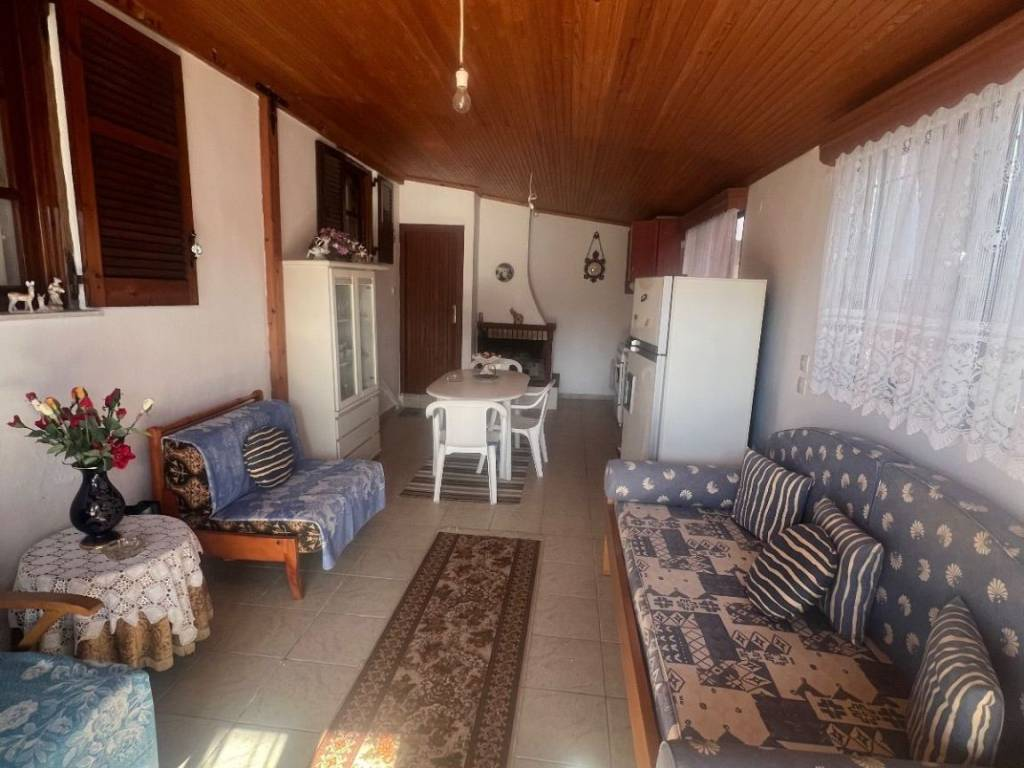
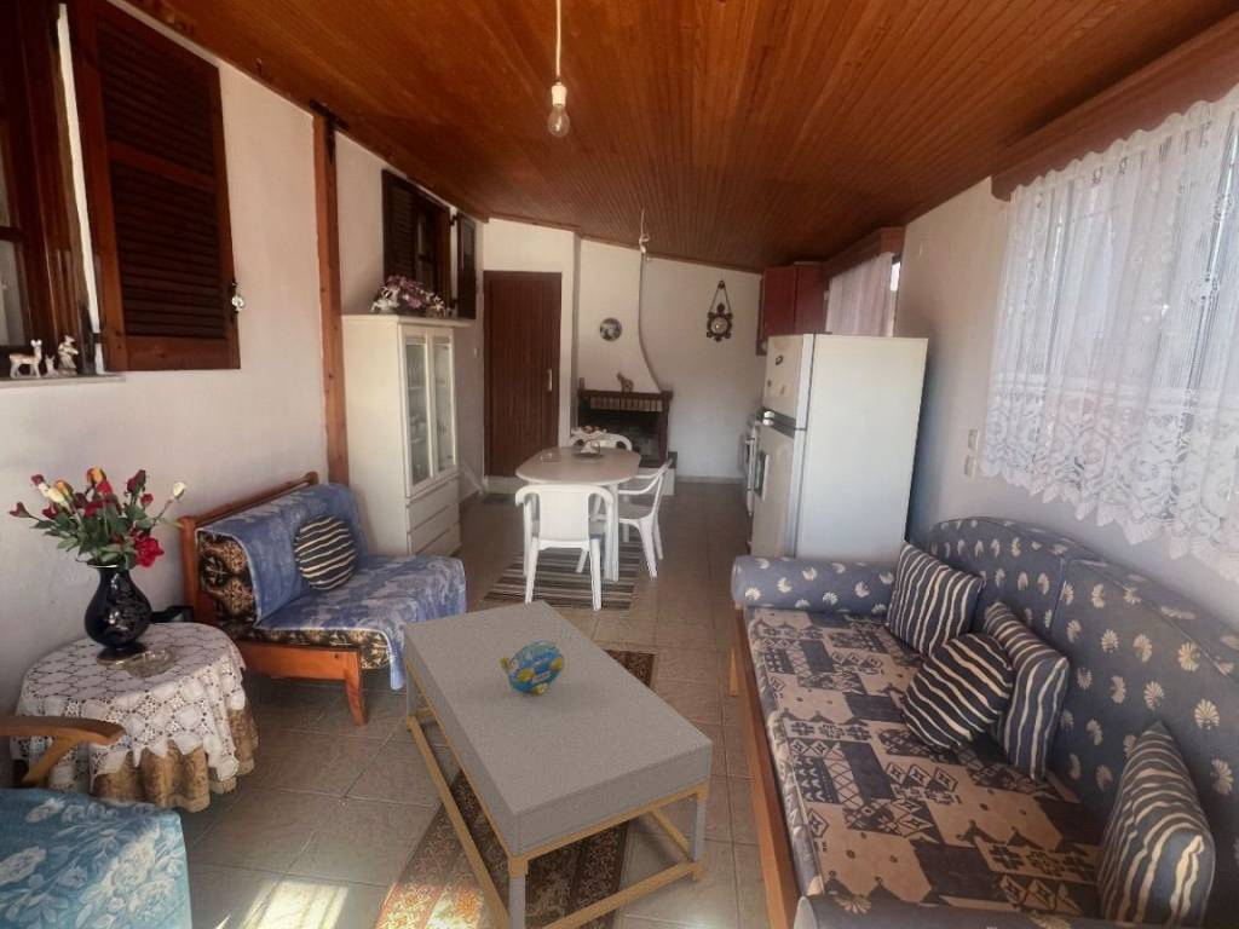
+ decorative bowl (536, 665)
+ coffee table (534, 732)
